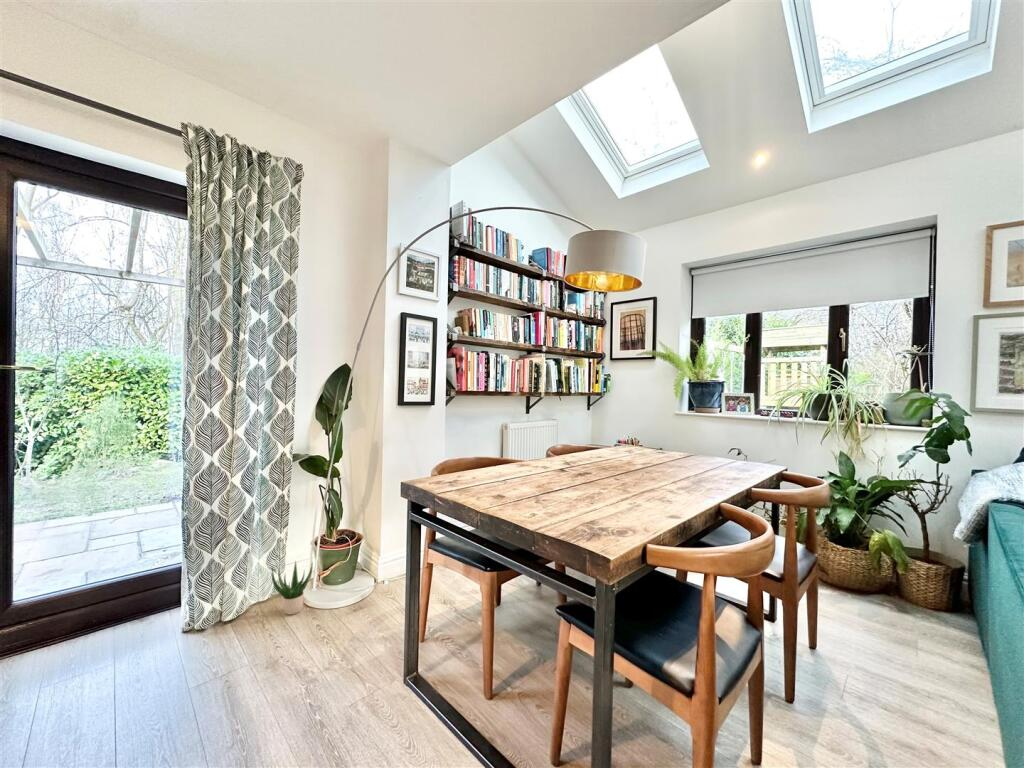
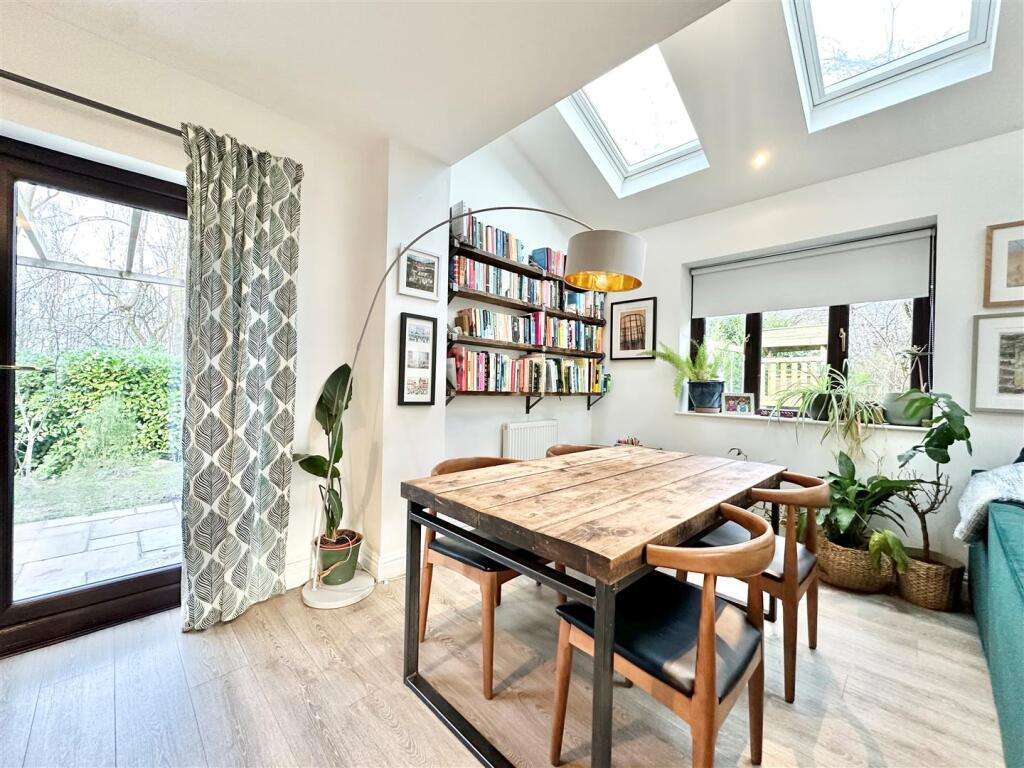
- potted plant (292, 585)
